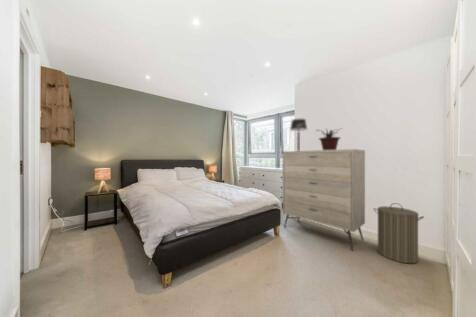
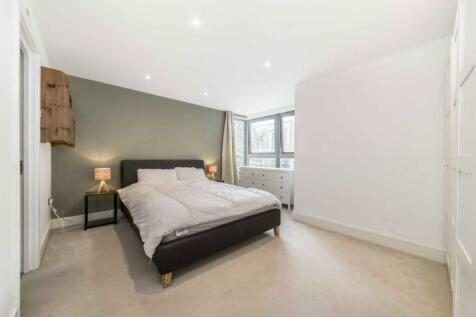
- table lamp (298, 135)
- laundry hamper (396, 229)
- dresser (320, 192)
- potted plant (328, 139)
